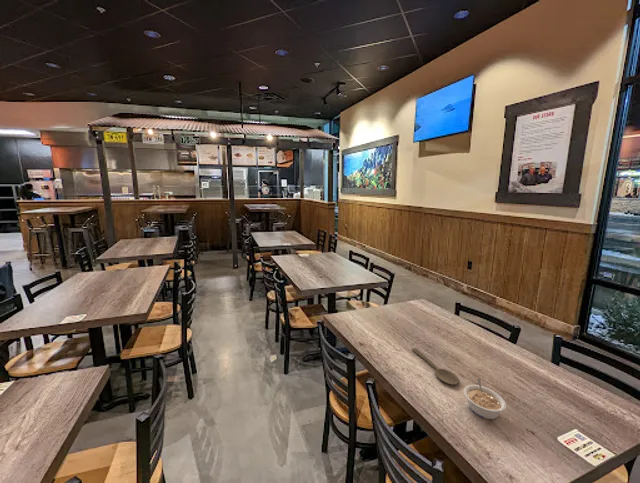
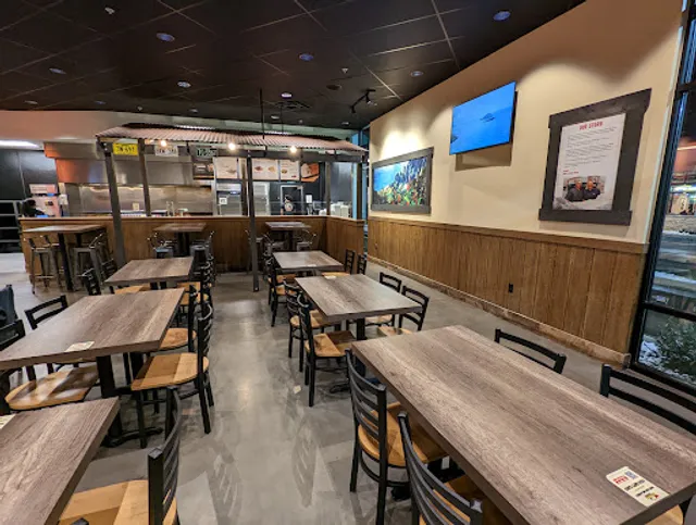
- legume (482, 401)
- wooden spoon (432, 364)
